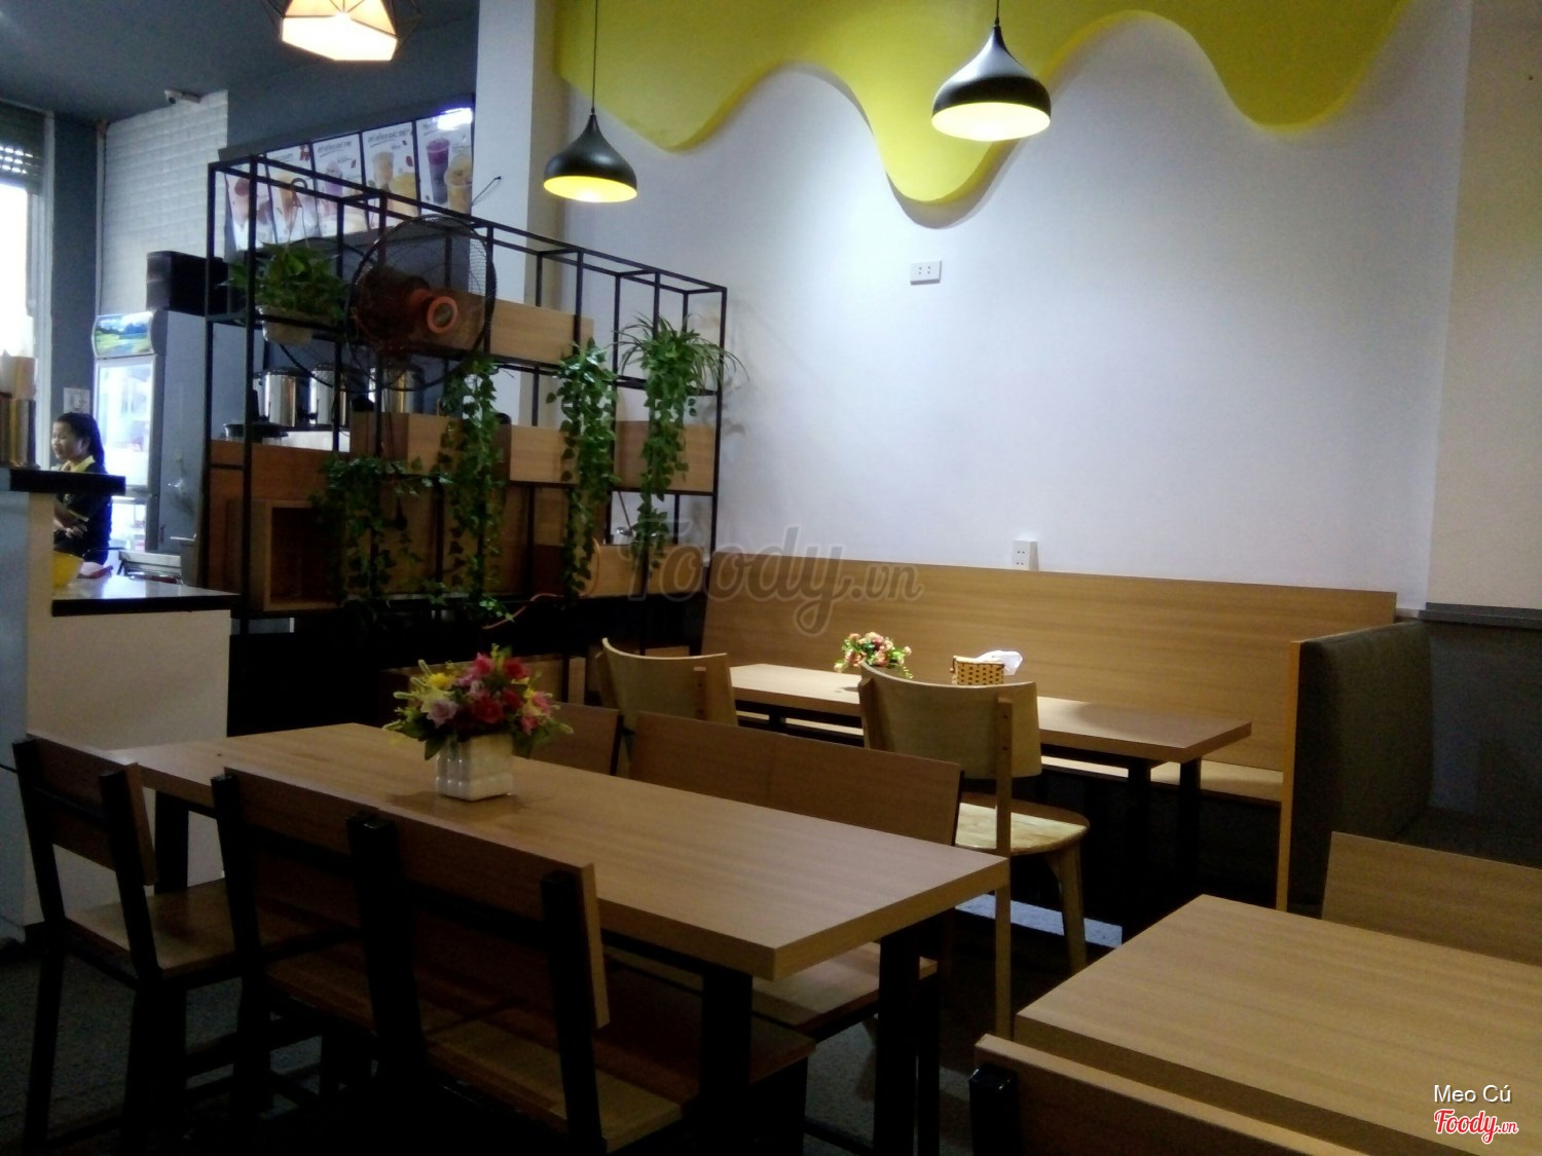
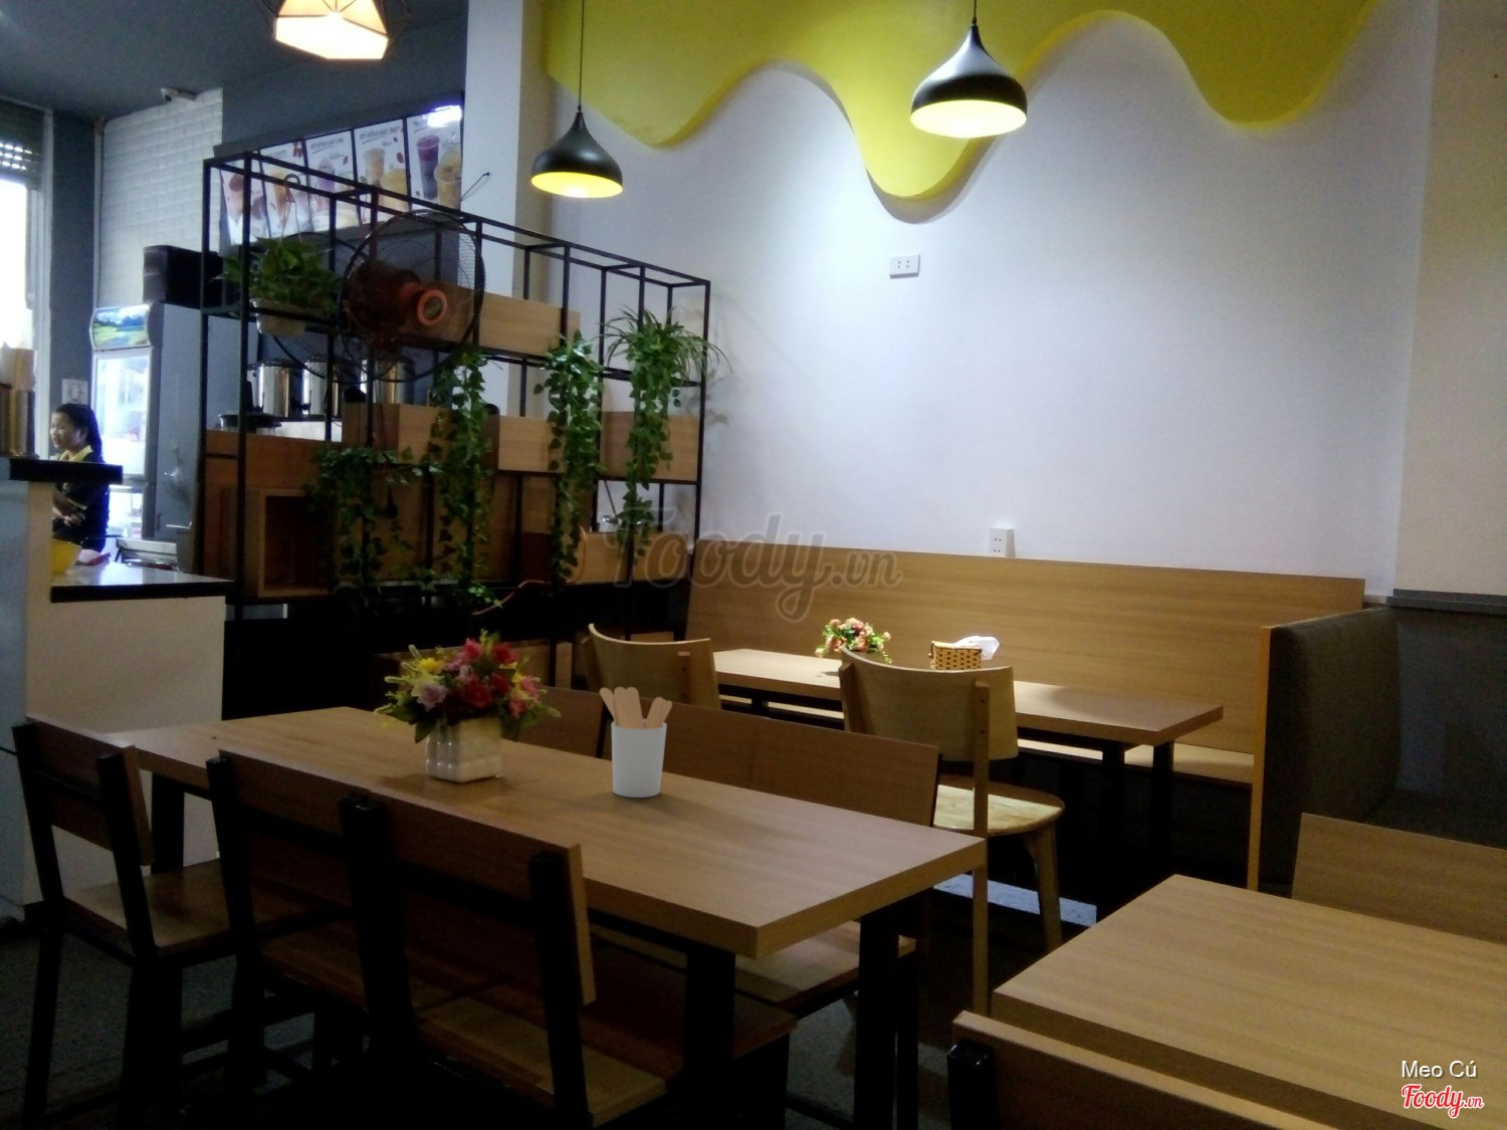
+ utensil holder (631, 738)
